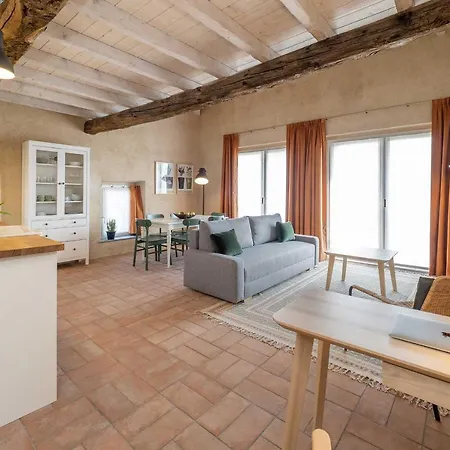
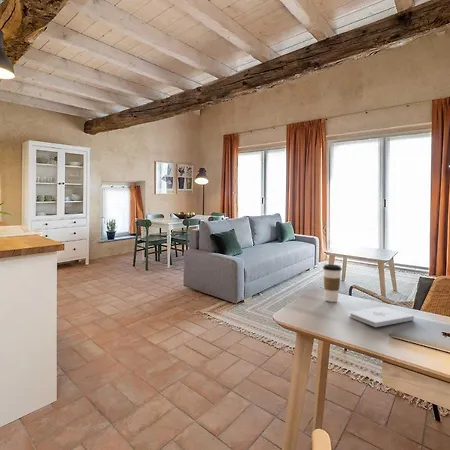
+ notepad (380, 316)
+ coffee cup (331, 283)
